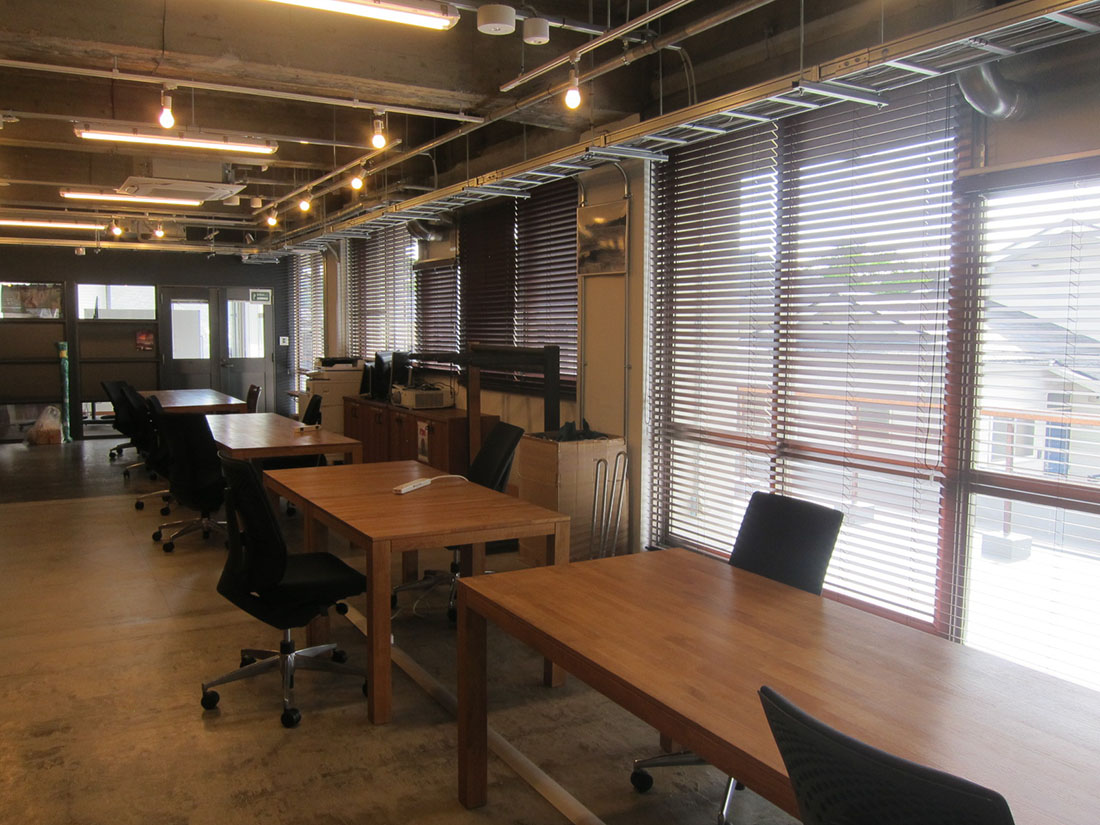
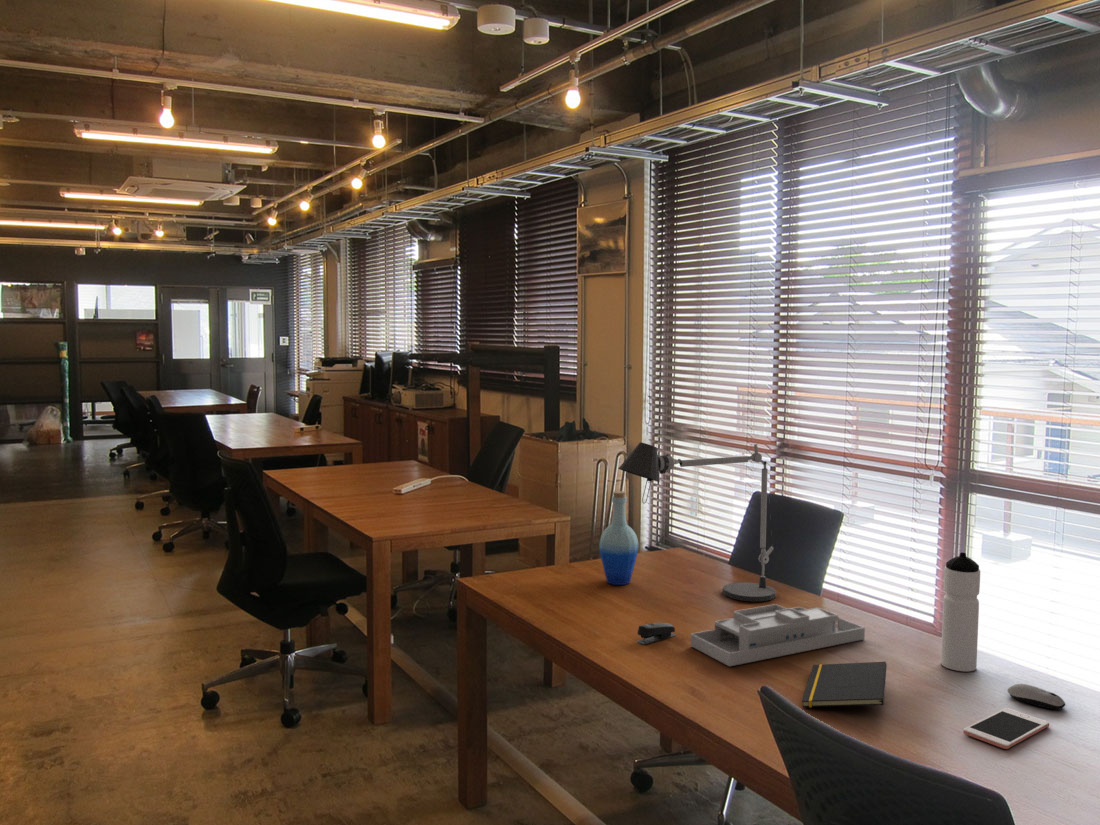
+ stapler (656, 630)
+ cell phone (1006, 727)
+ desk lamp (700, 465)
+ computer mouse (1035, 694)
+ water bottle (960, 609)
+ notepad (845, 683)
+ desk organizer (778, 627)
+ bottle (618, 537)
